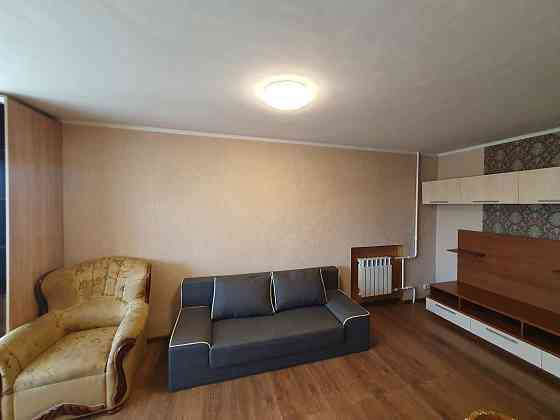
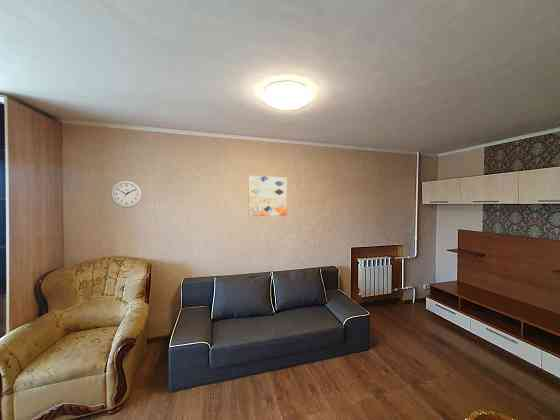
+ wall art (267, 196)
+ wall clock (126, 194)
